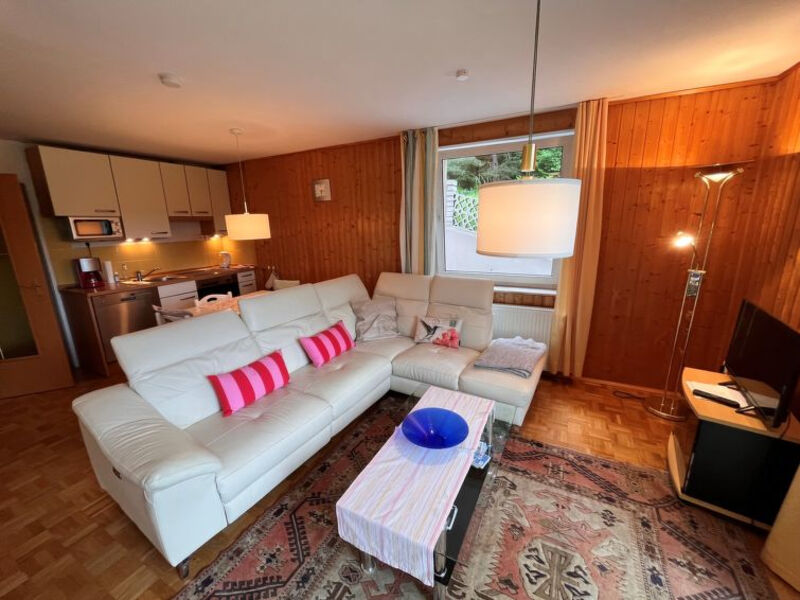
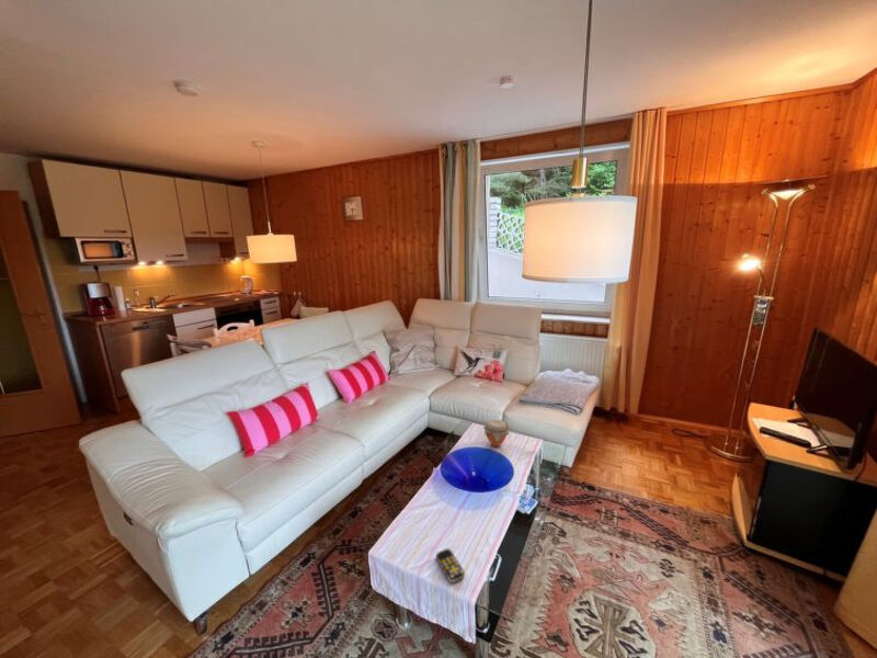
+ jar (496, 433)
+ remote control (449, 564)
